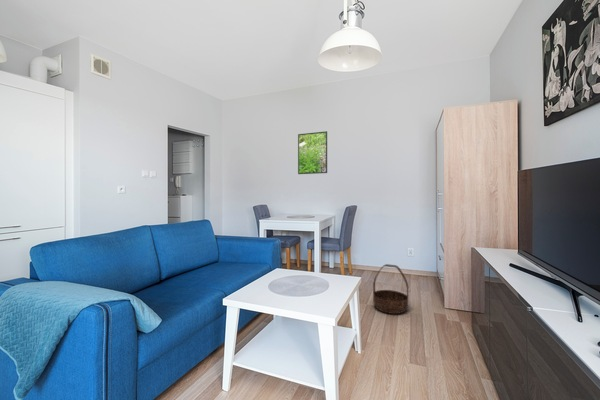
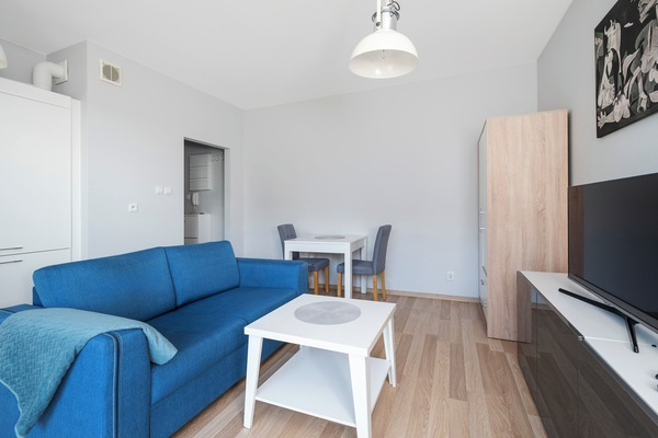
- basket (390, 290)
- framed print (312, 153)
